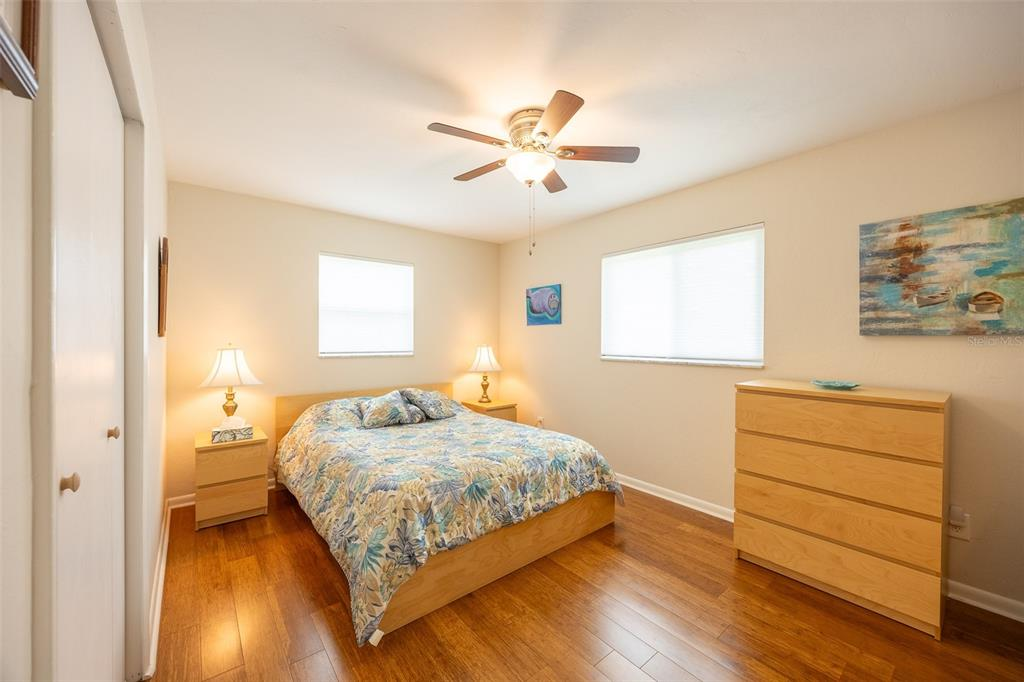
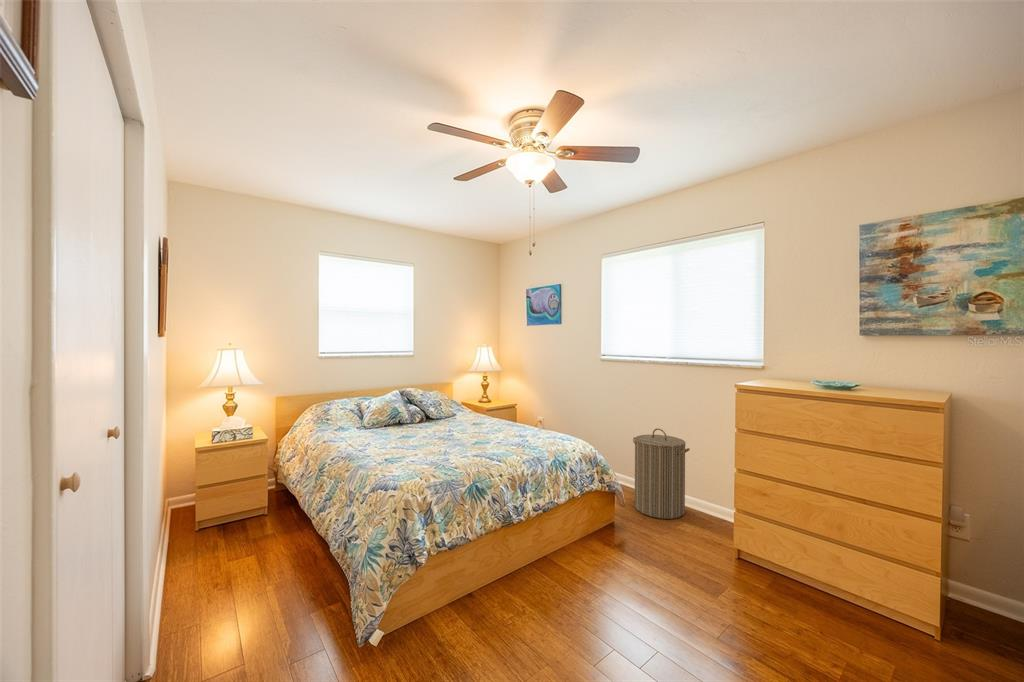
+ laundry hamper (659, 468)
